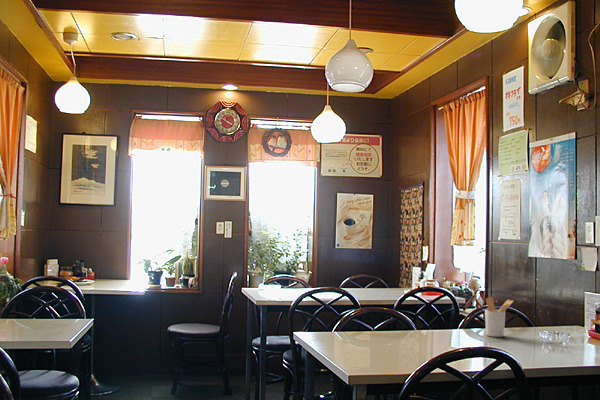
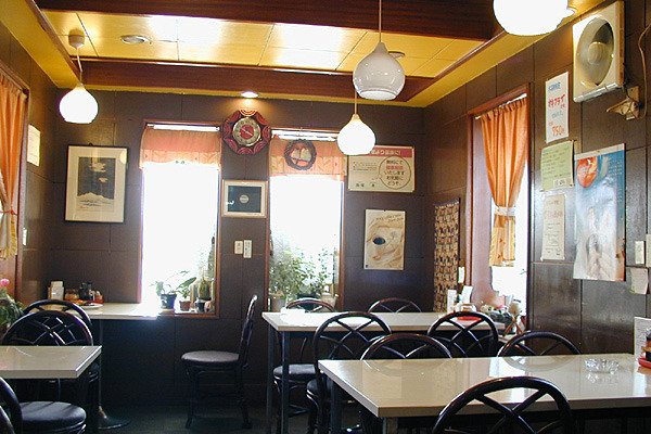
- utensil holder (499, 316)
